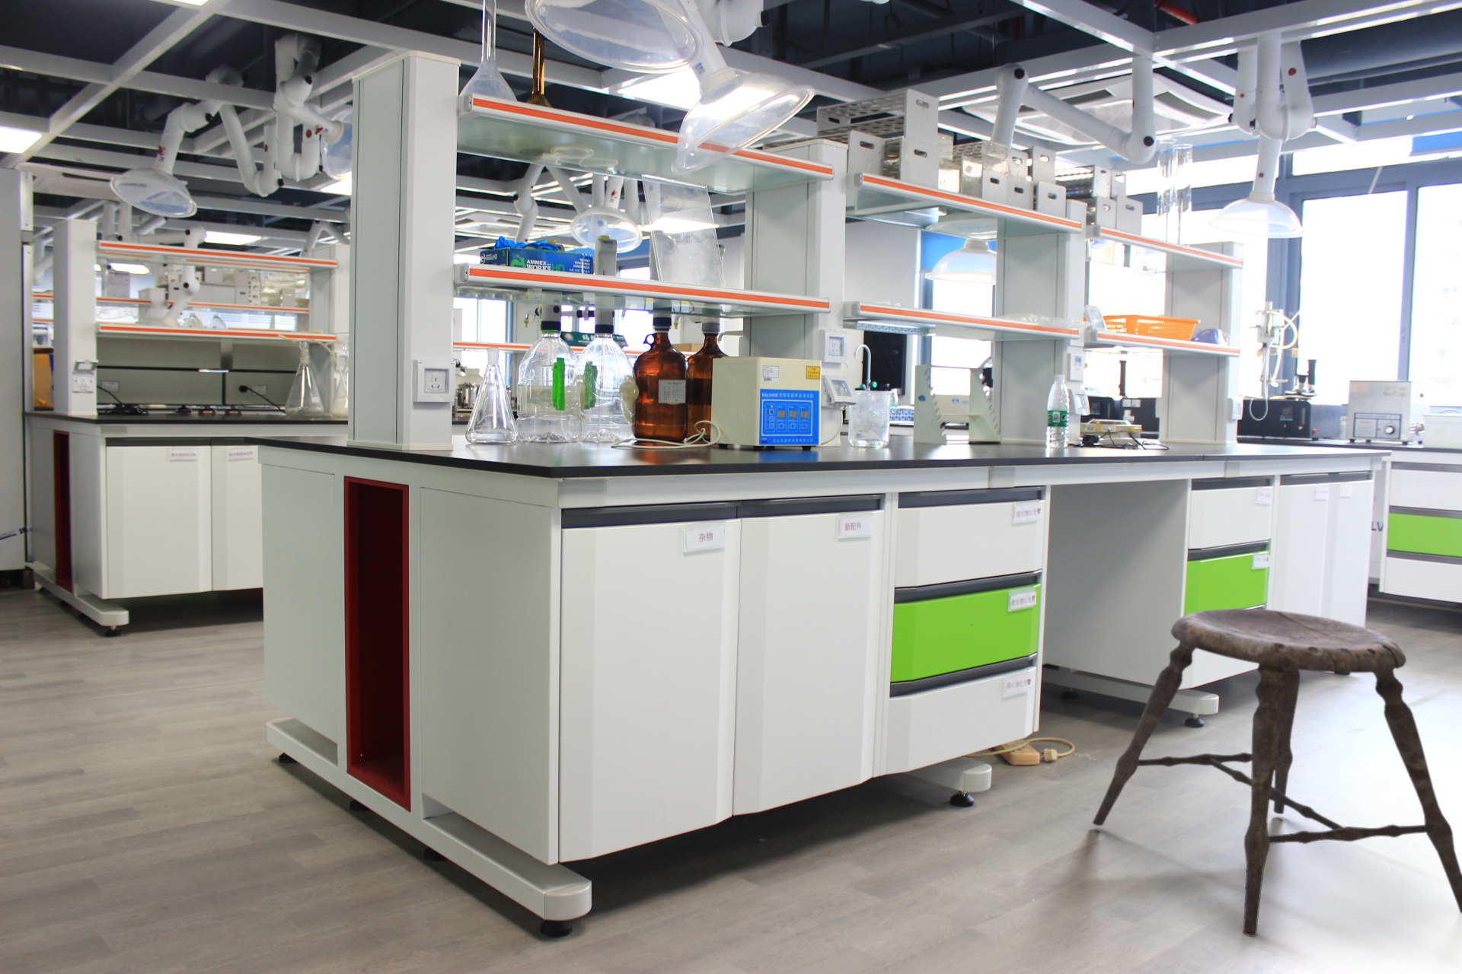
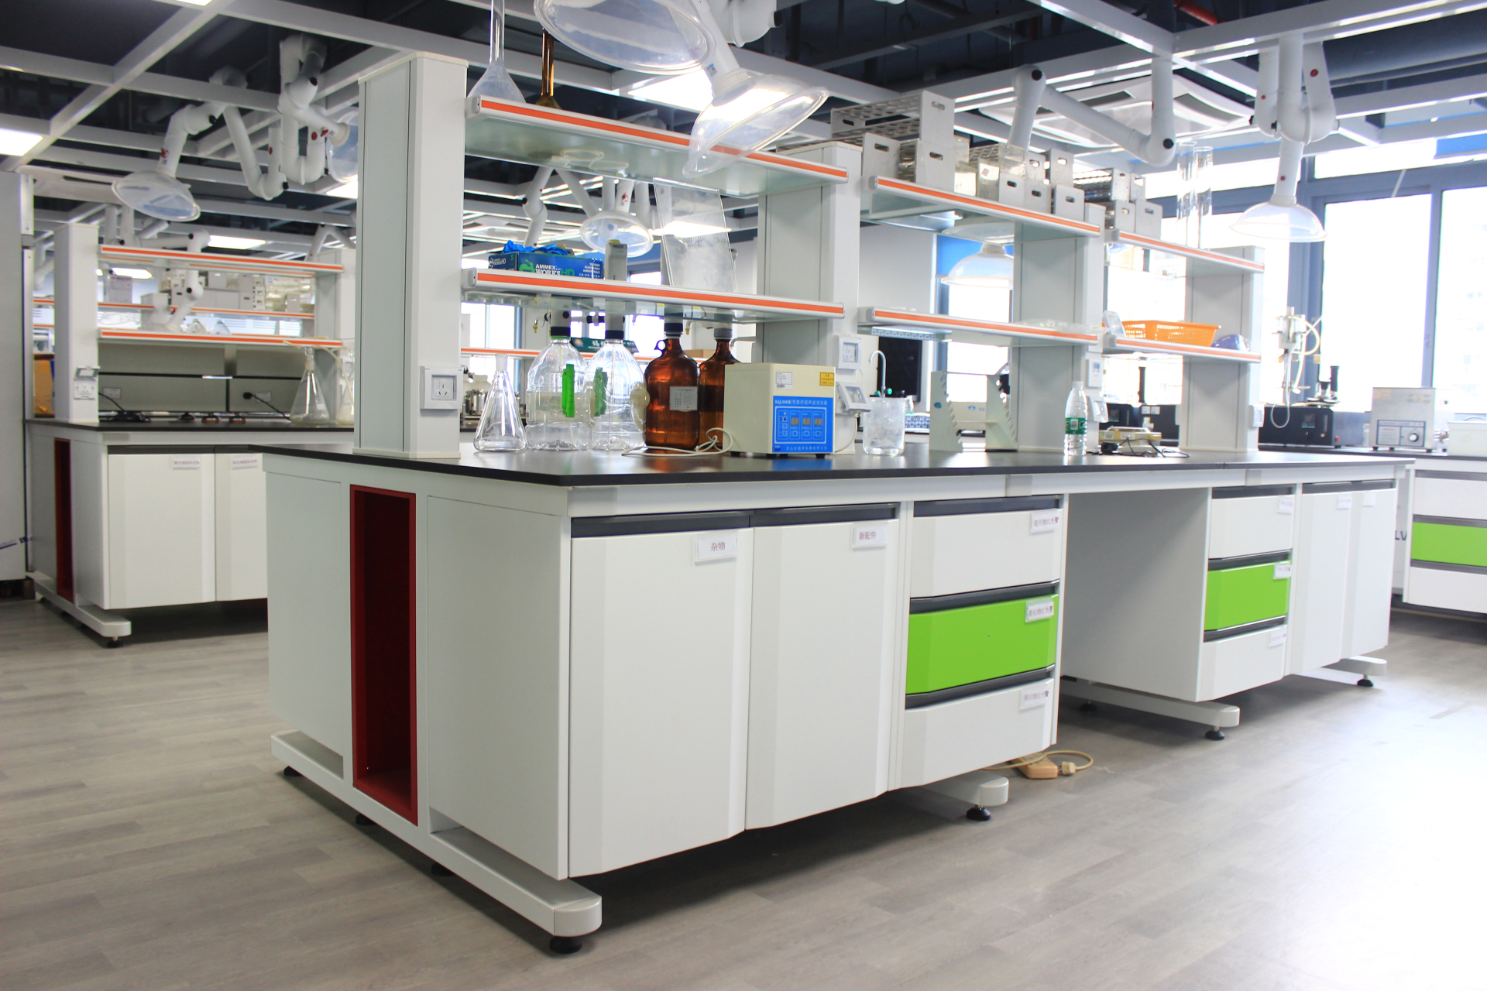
- stool (1274, 747)
